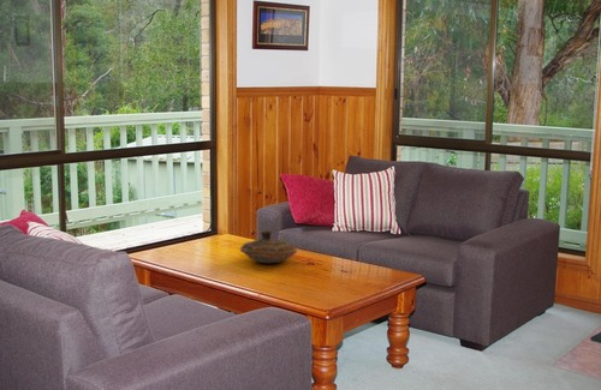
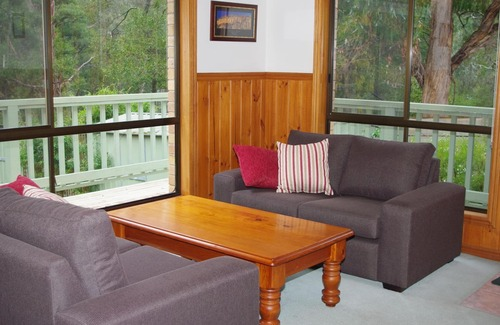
- decorative bowl (268, 246)
